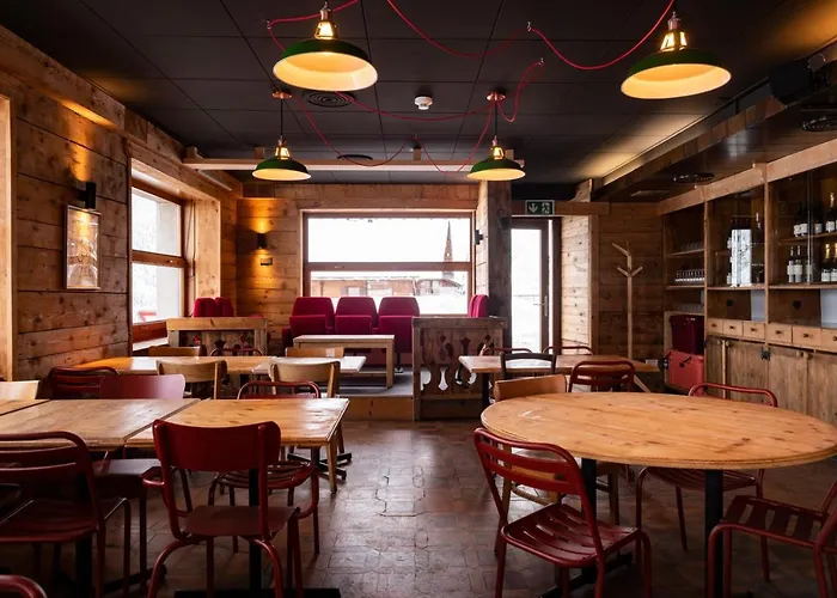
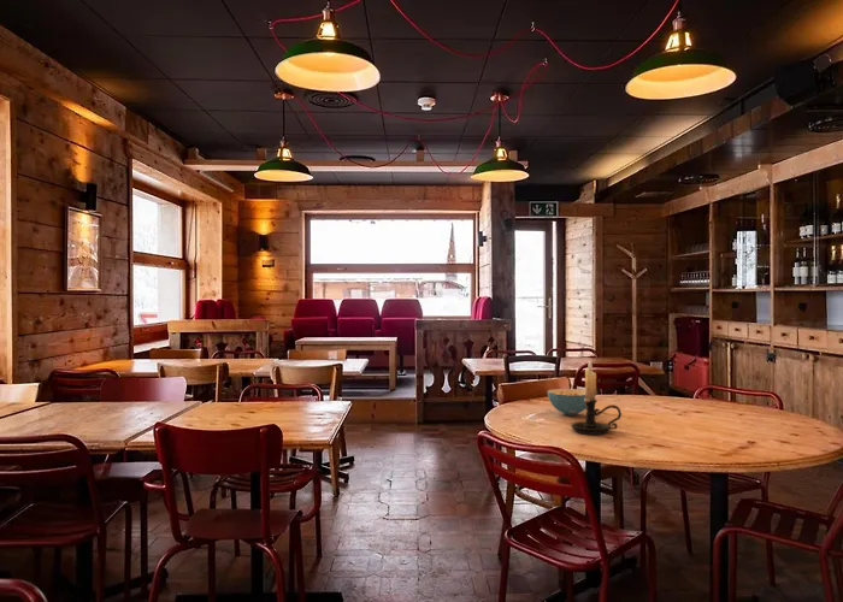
+ candle holder (596, 394)
+ cereal bowl (570, 402)
